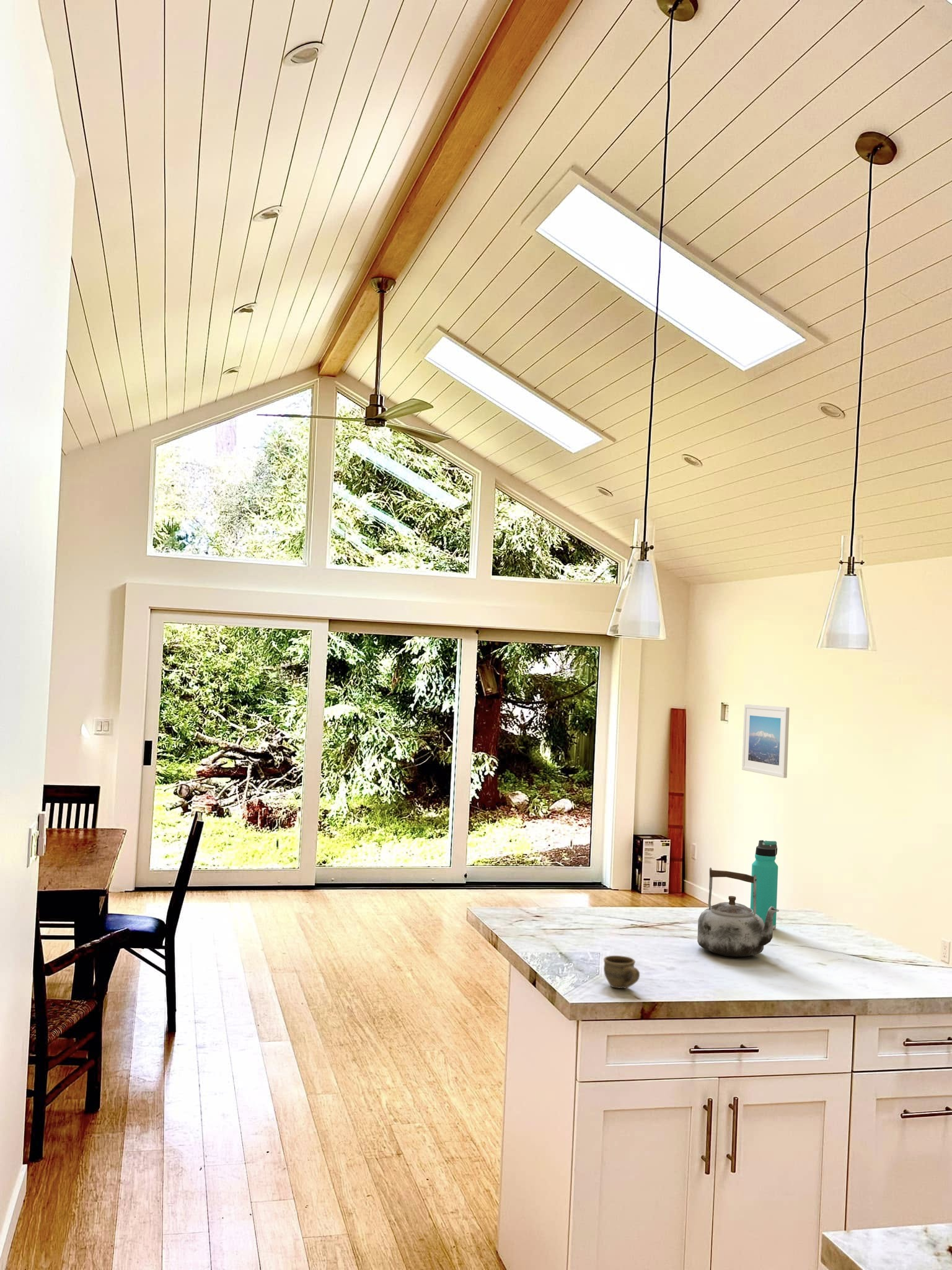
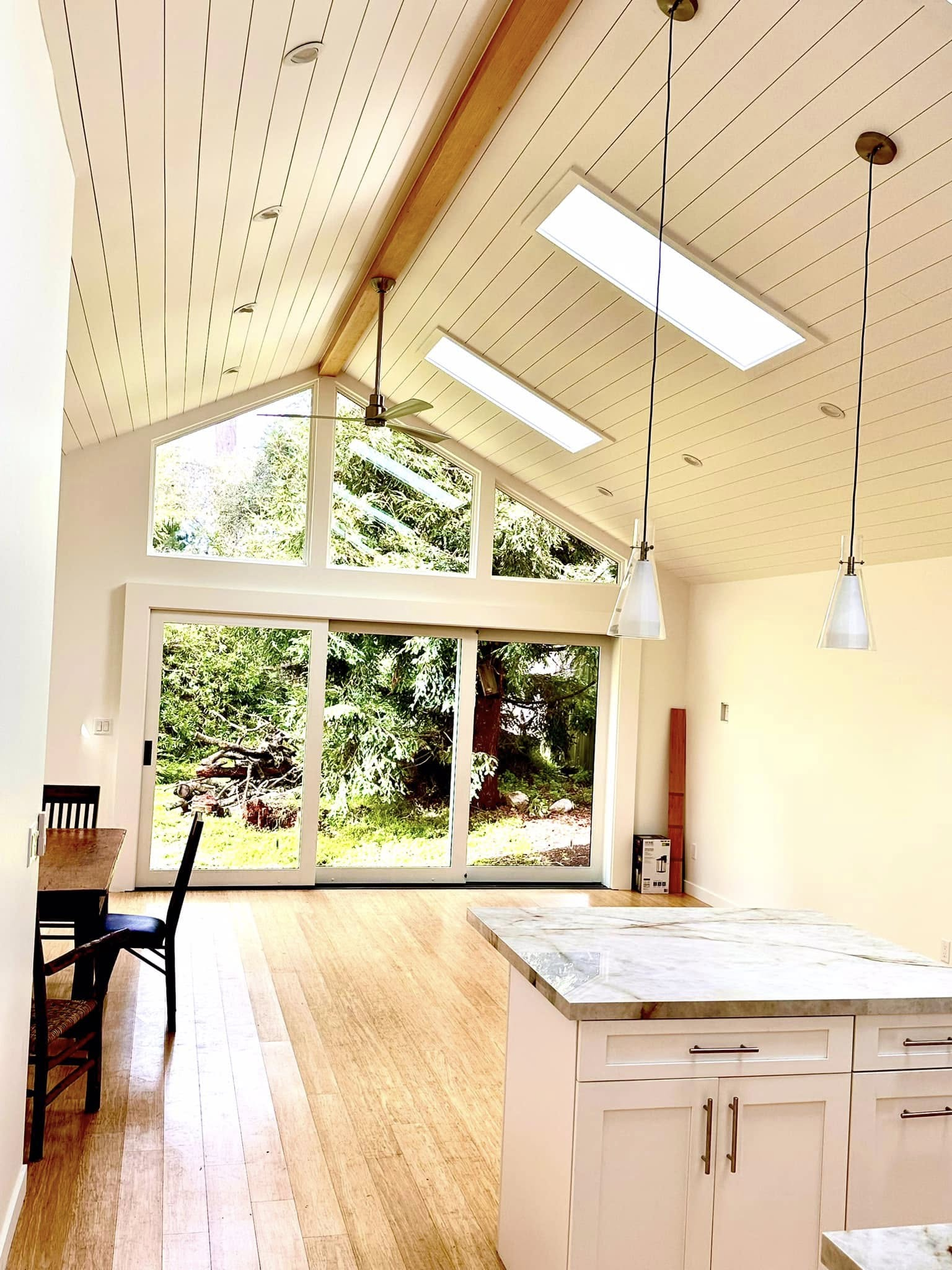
- cup (622, 974)
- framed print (764, 739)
- kettle (739, 912)
- thermos bottle (764, 883)
